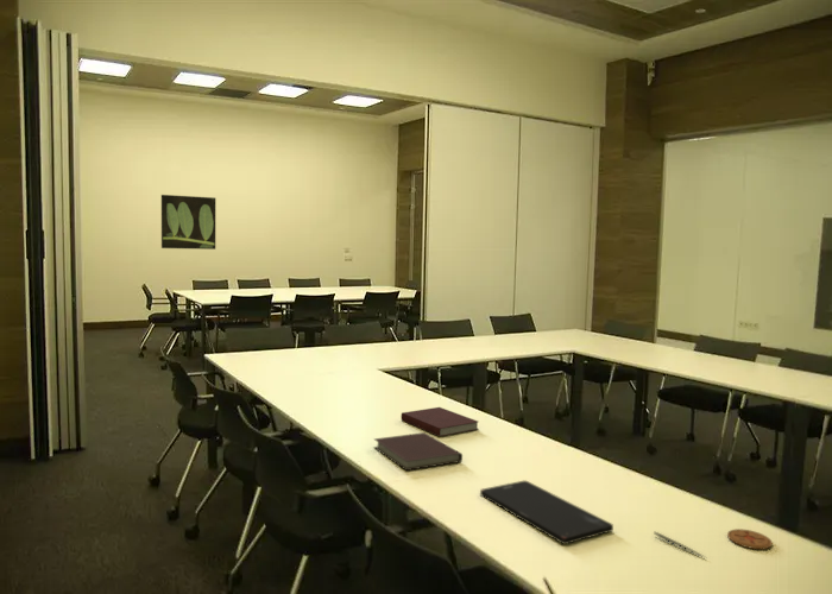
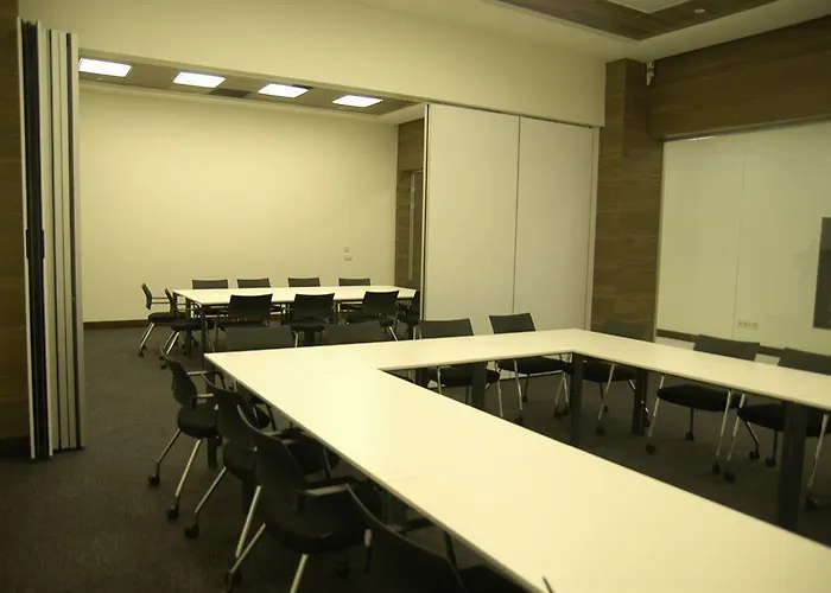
- notebook (416, 449)
- pen (679, 544)
- smartphone (542, 508)
- coaster (749, 538)
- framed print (189, 222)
- notebook (439, 421)
